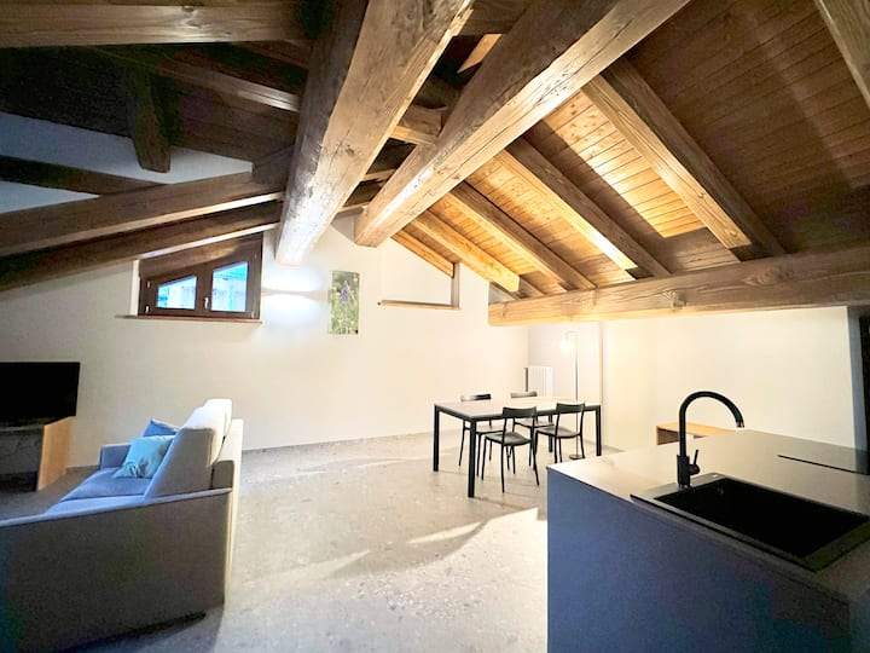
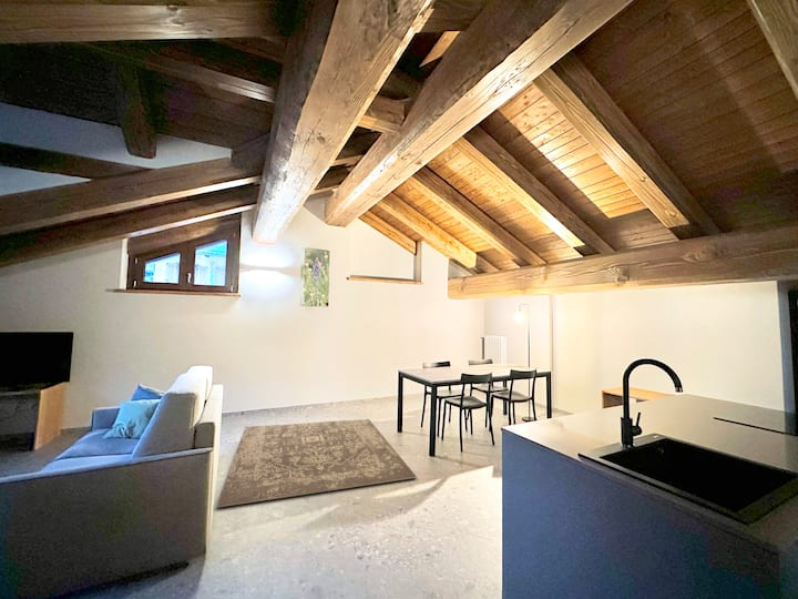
+ rug (314, 439)
